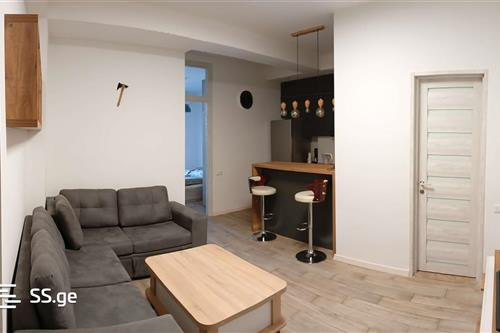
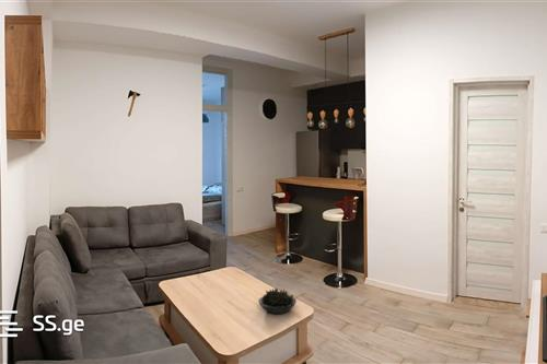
+ succulent plant (277, 300)
